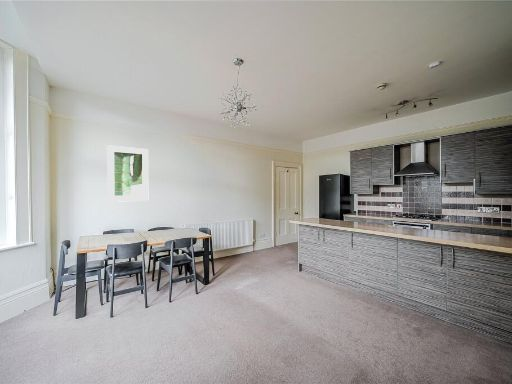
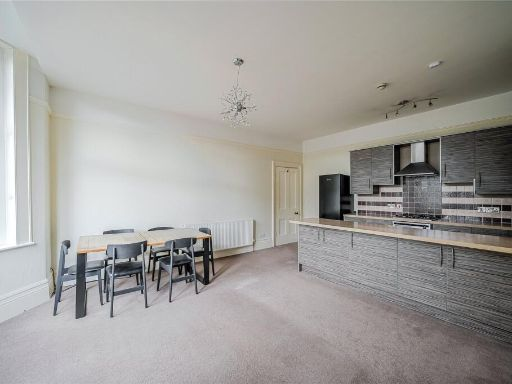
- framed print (128, 174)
